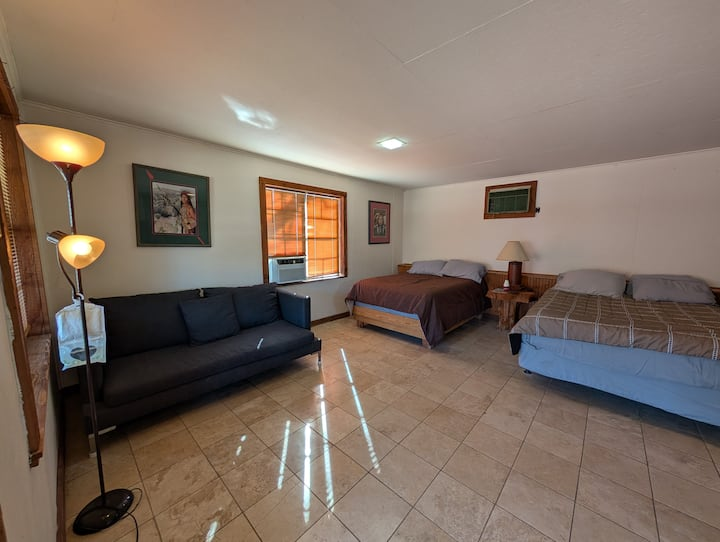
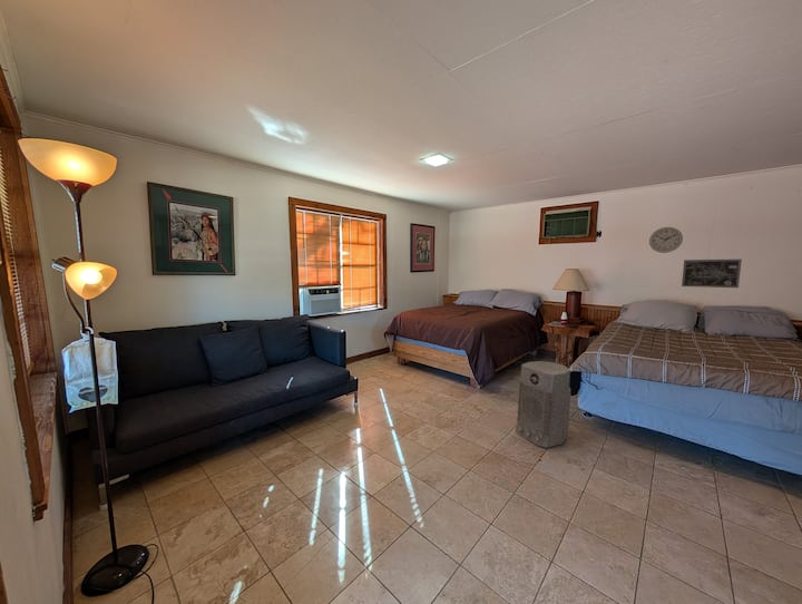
+ wall art (710, 273)
+ air purifier (545, 400)
+ wall clock (665, 240)
